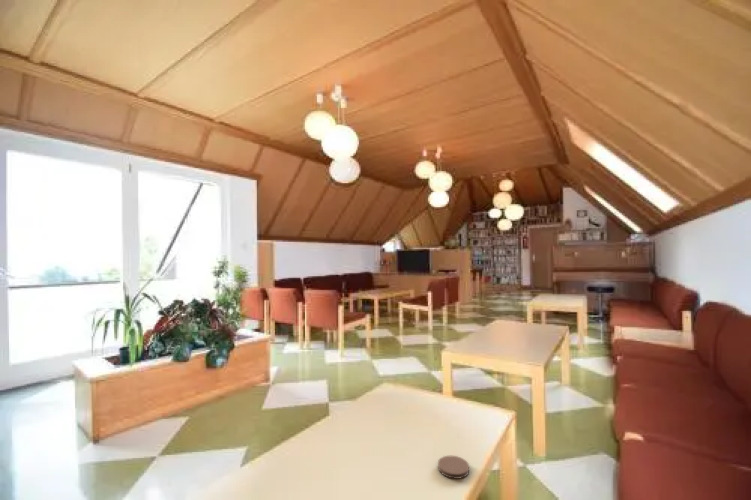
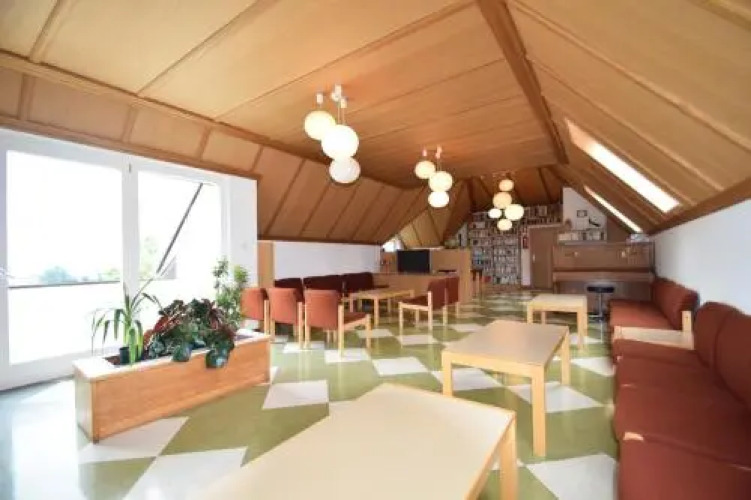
- coaster (453, 466)
